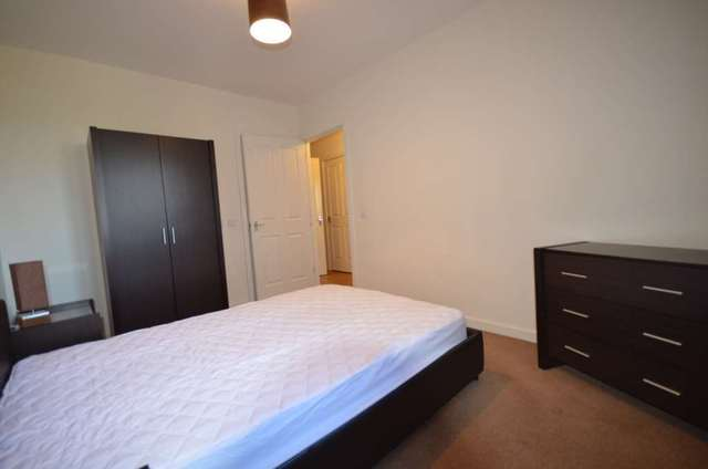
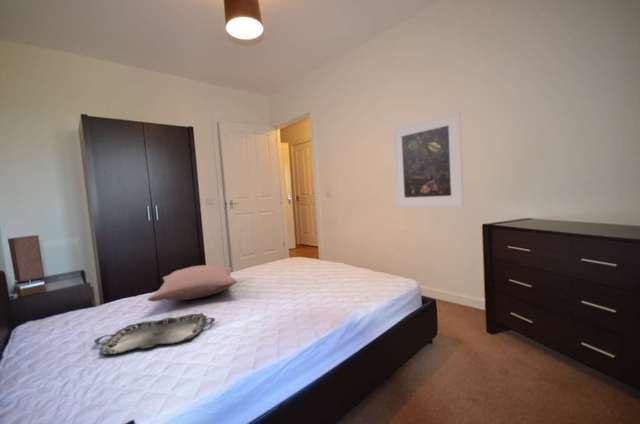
+ serving tray (158, 331)
+ pillow (197, 280)
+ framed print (425, 164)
